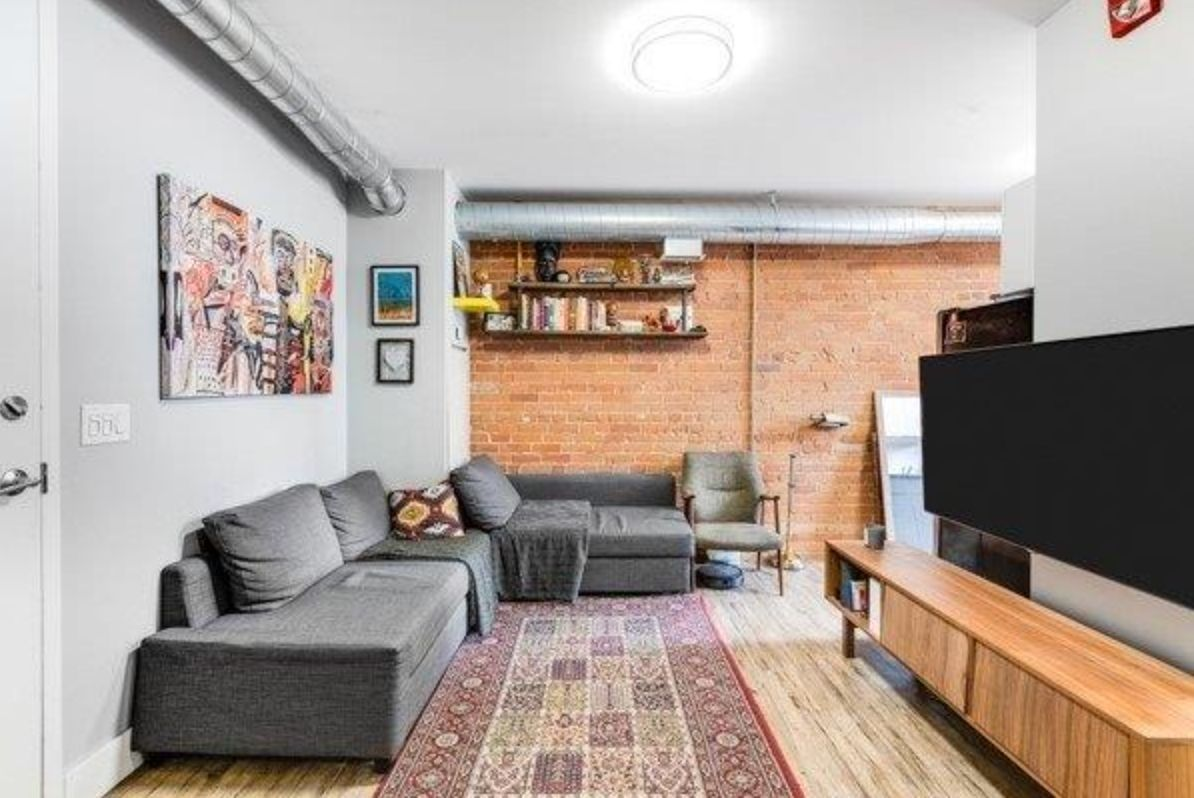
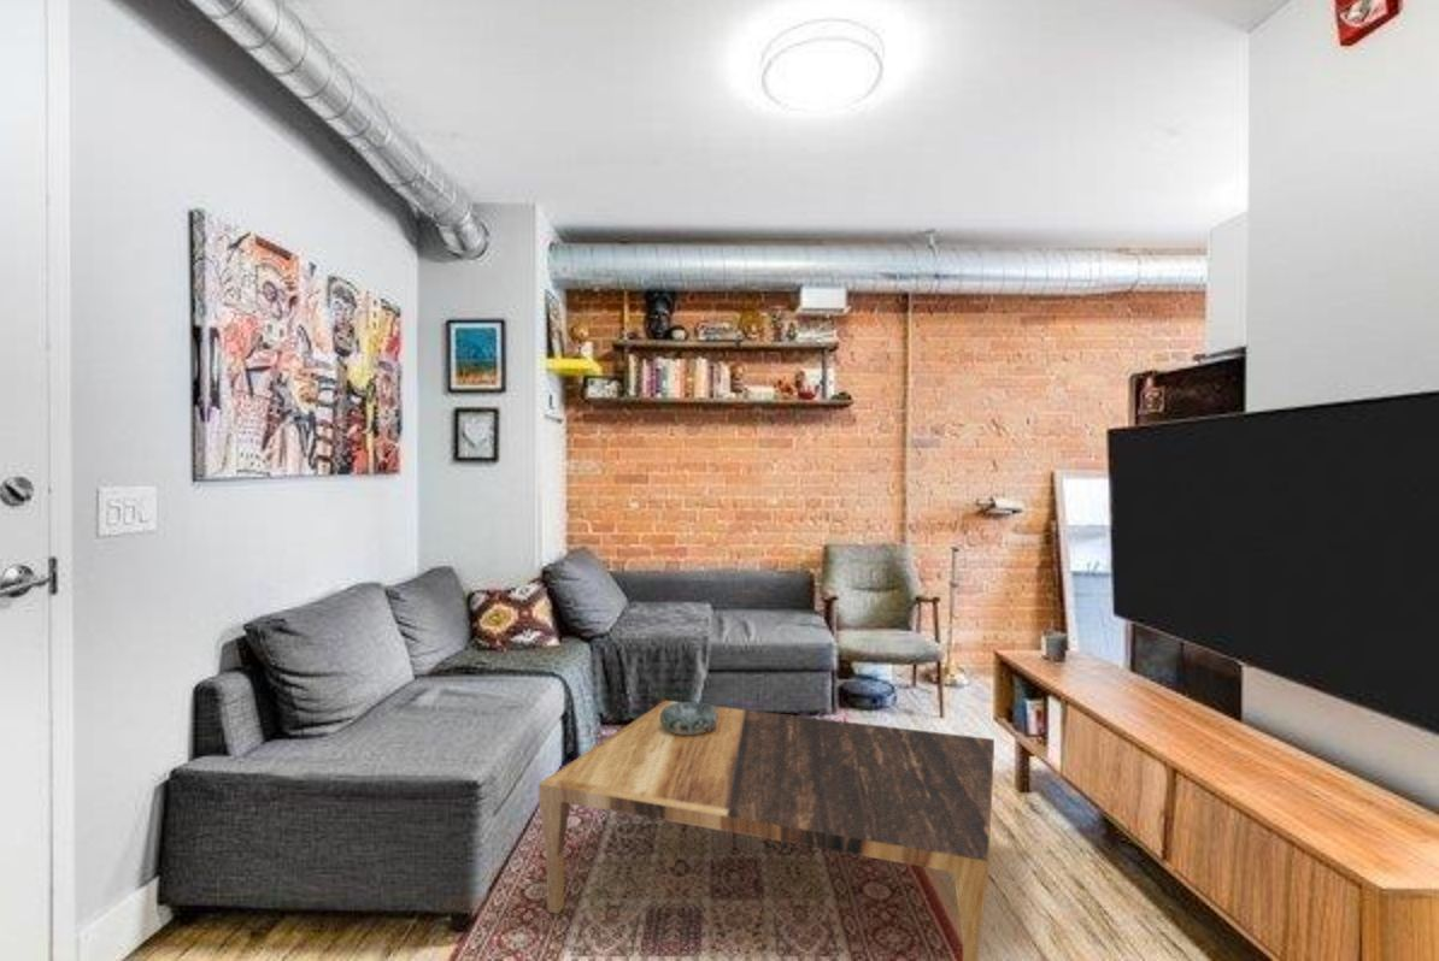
+ decorative bowl (688, 717)
+ coffee table (783, 819)
